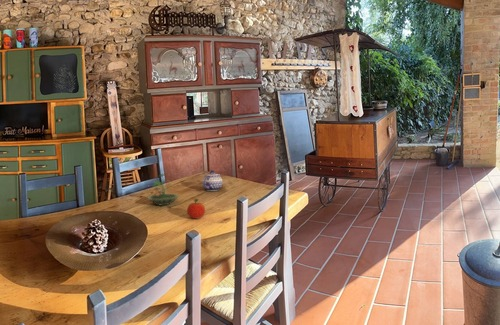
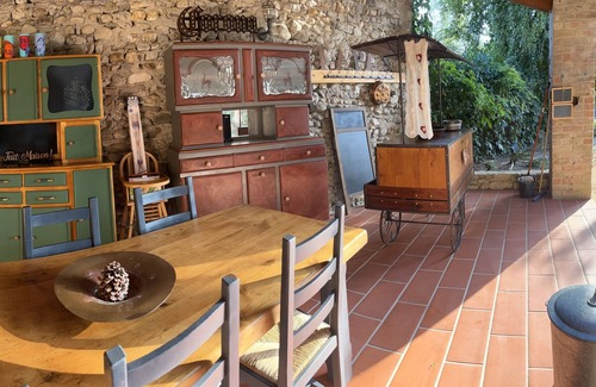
- terrarium (162, 178)
- teapot (212, 180)
- fruit (196, 208)
